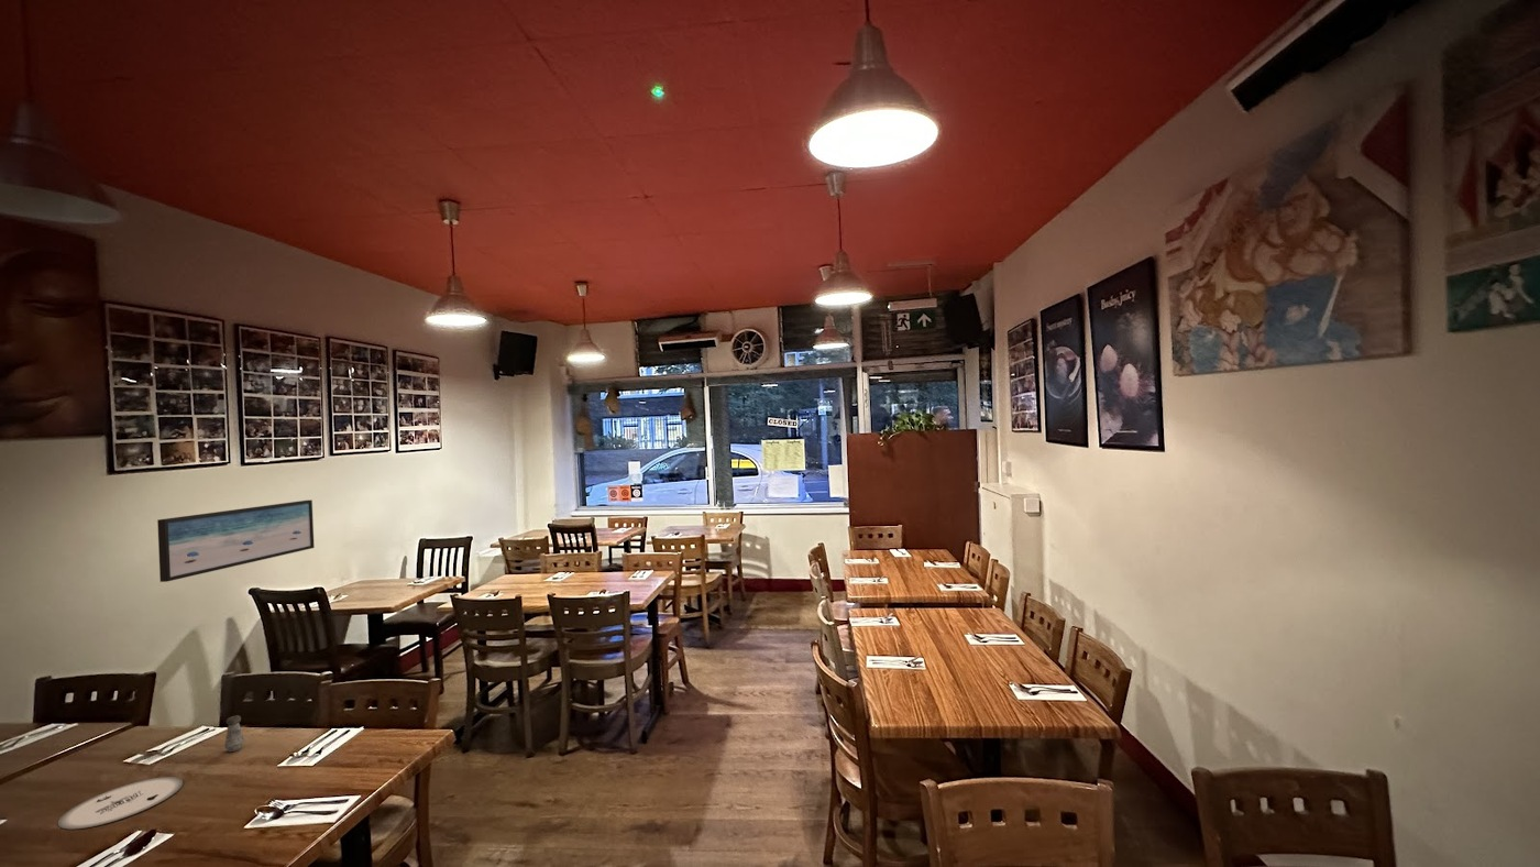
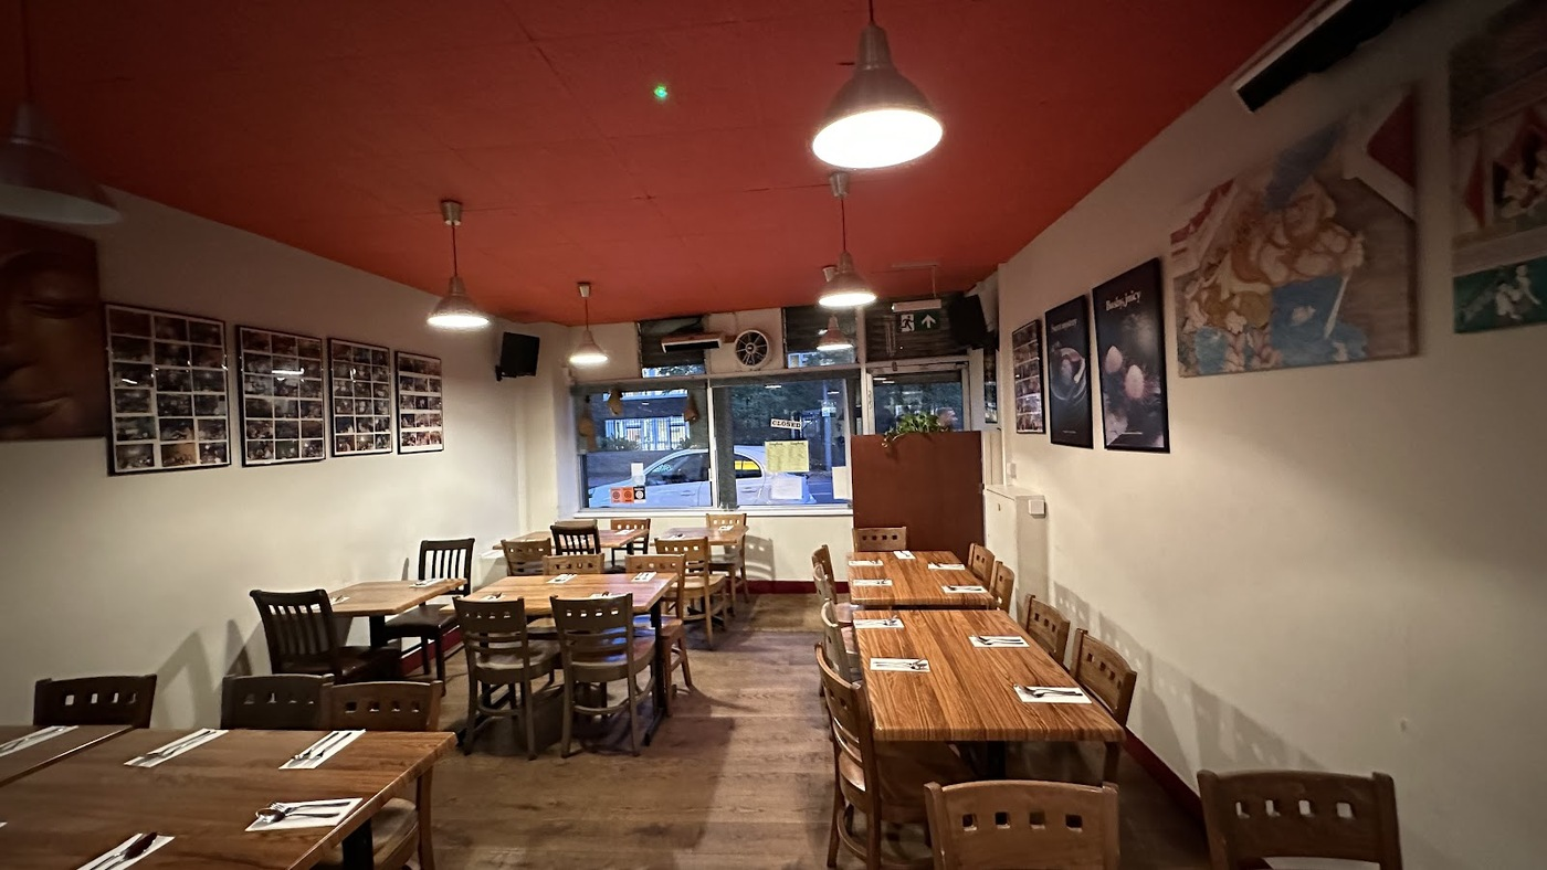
- plate (123, 800)
- wall art (245, 535)
- salt shaker (233, 733)
